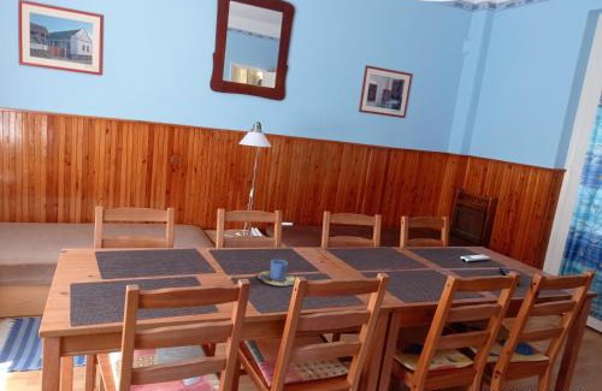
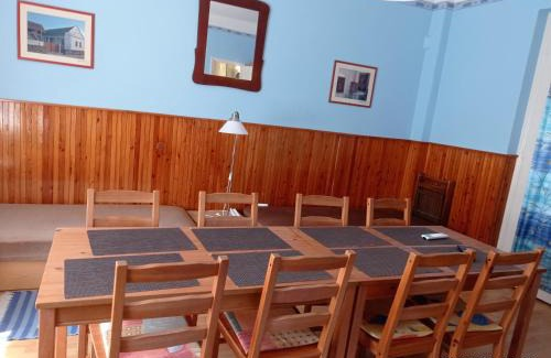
- cup (278, 269)
